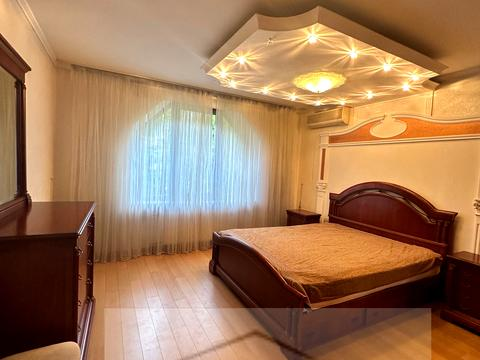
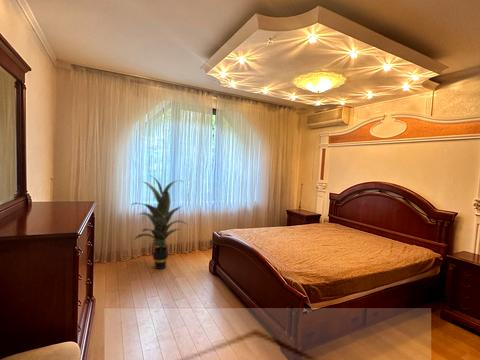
+ indoor plant (157, 221)
